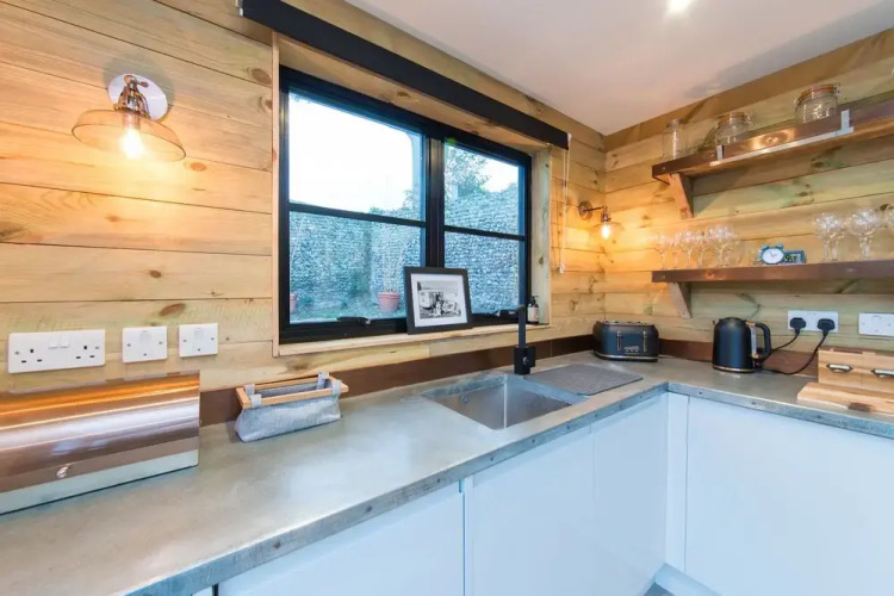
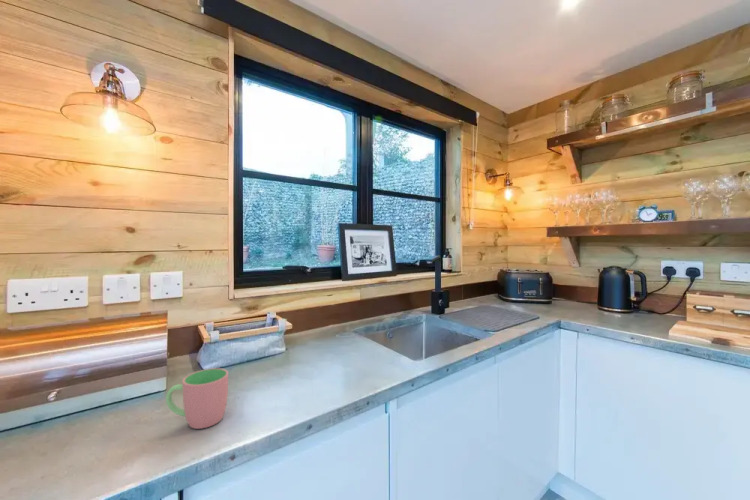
+ cup (198, 399)
